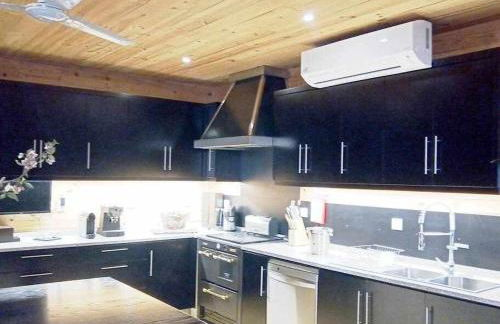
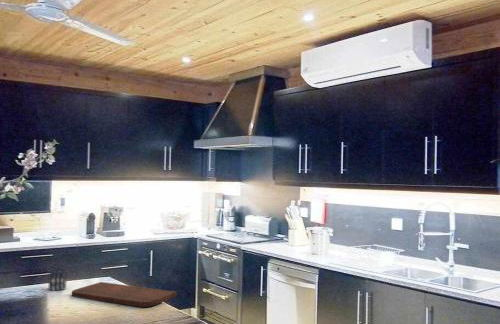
+ cup (57, 279)
+ cutting board (122, 293)
